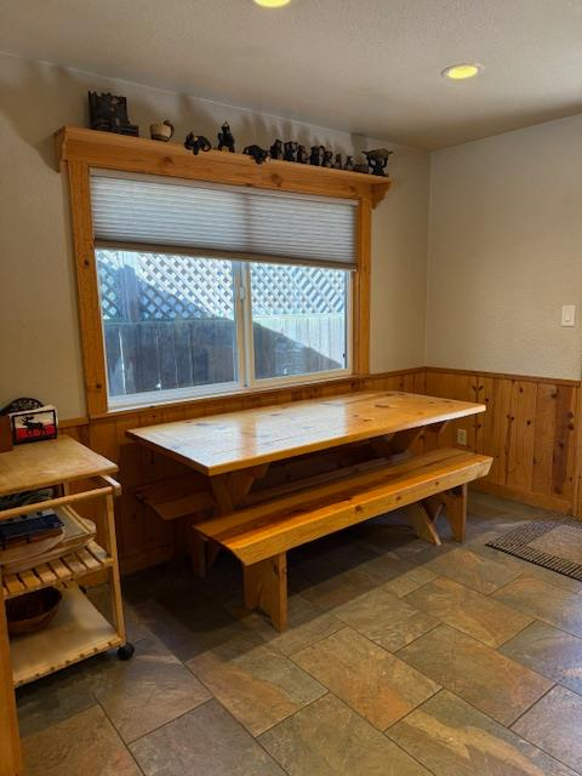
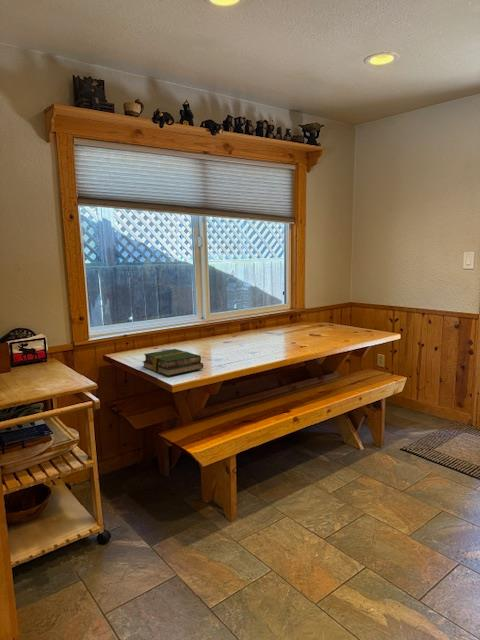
+ book (172, 361)
